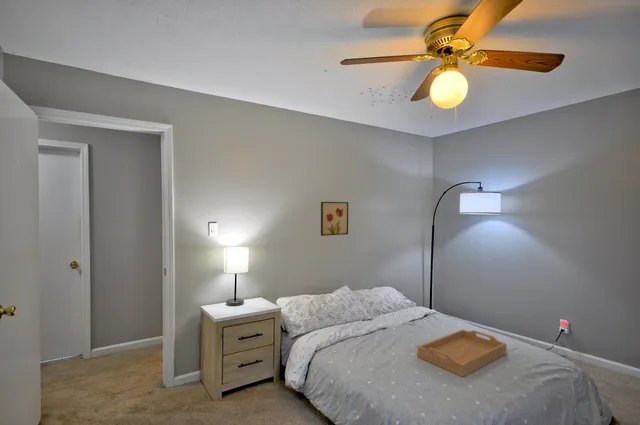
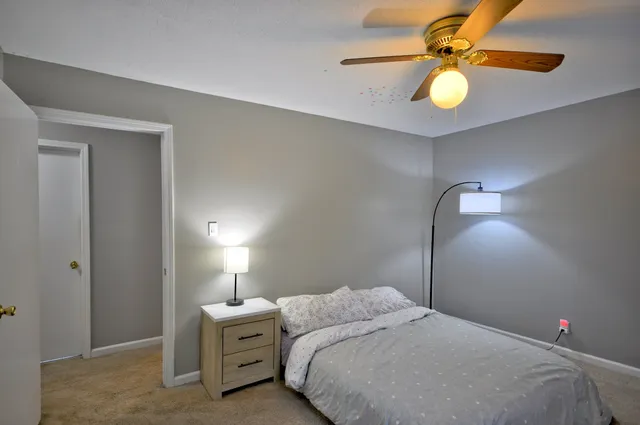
- serving tray (462, 348)
- wall art (334, 218)
